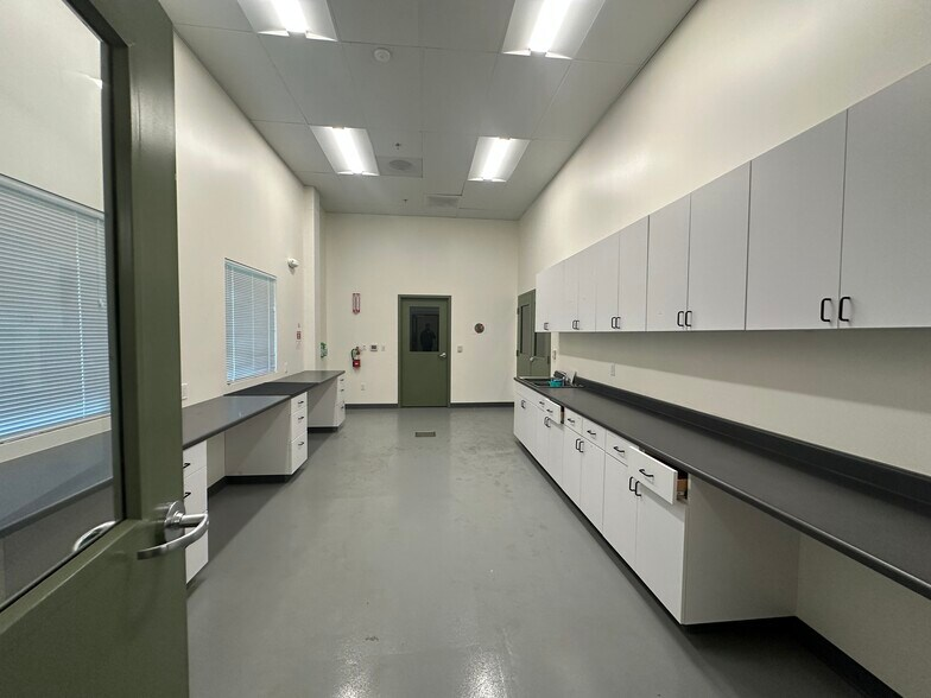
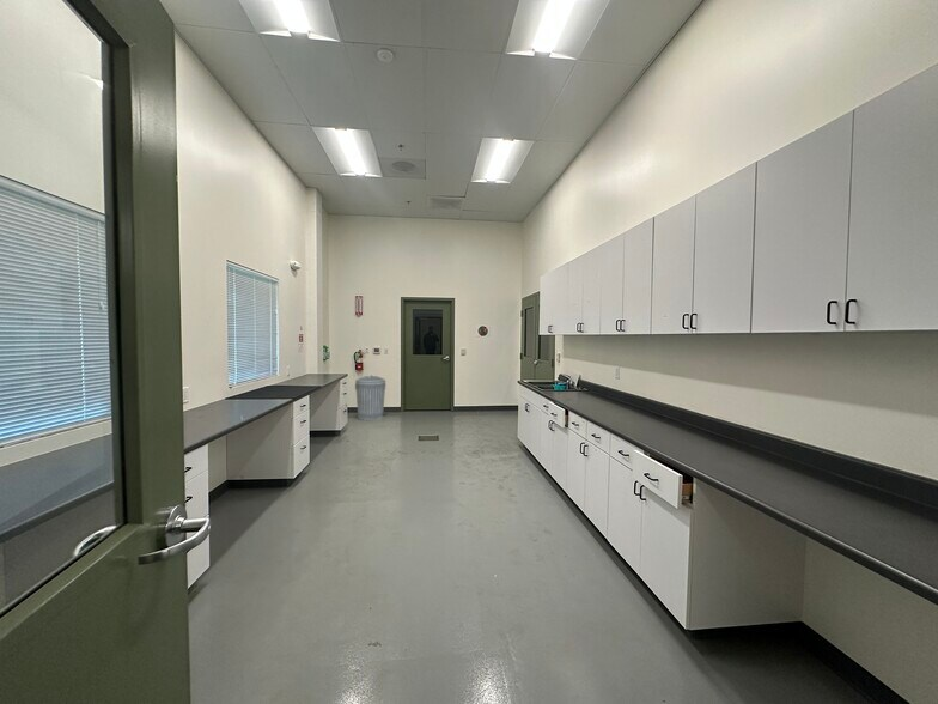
+ trash can (370, 396)
